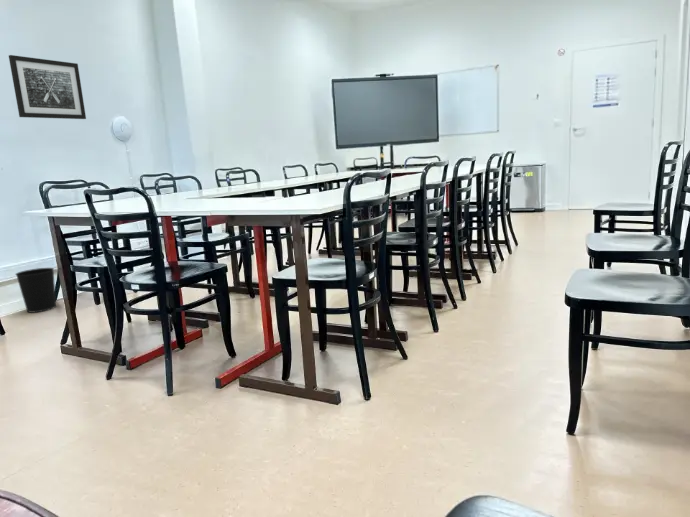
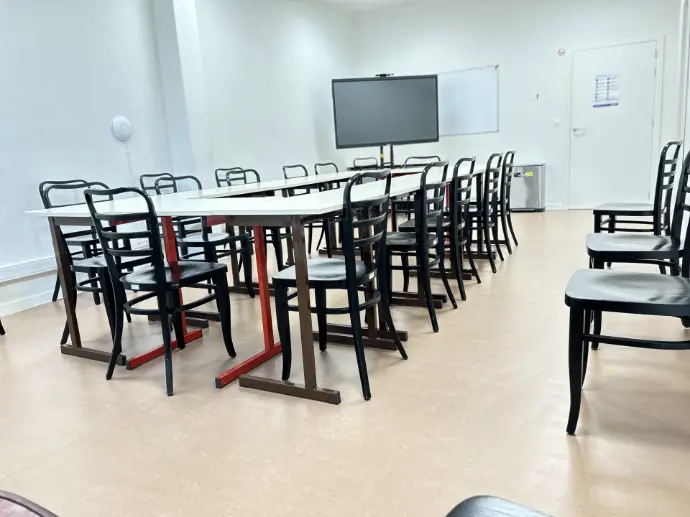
- wastebasket (38, 290)
- wall art (49, 89)
